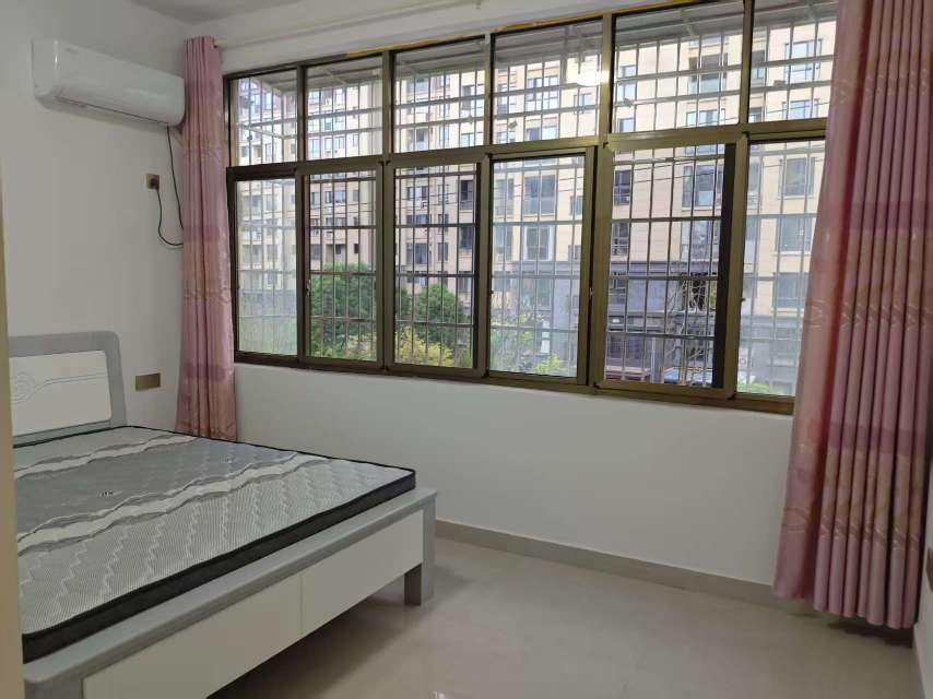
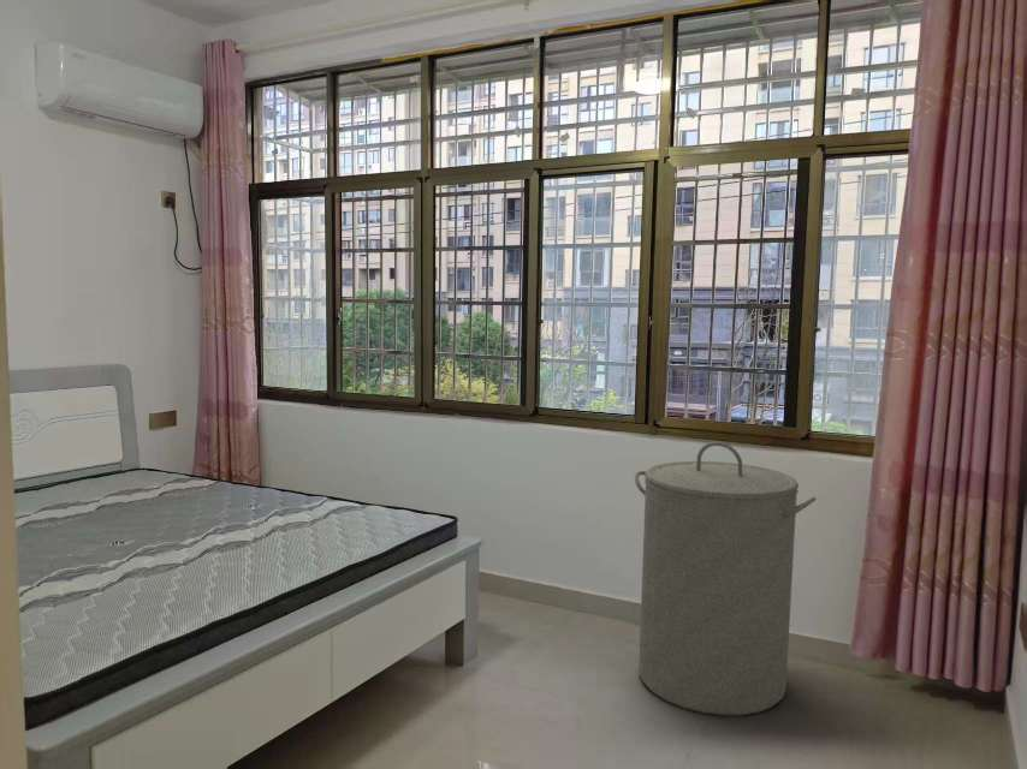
+ laundry hamper (716, 562)
